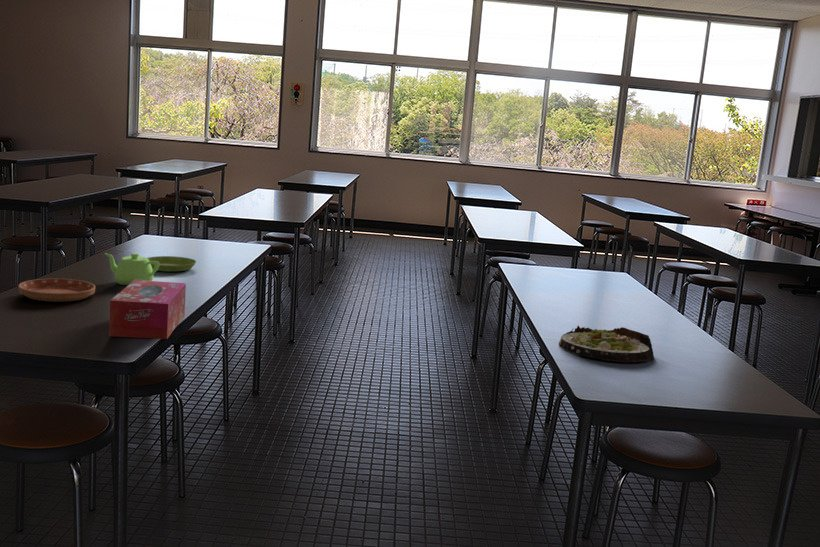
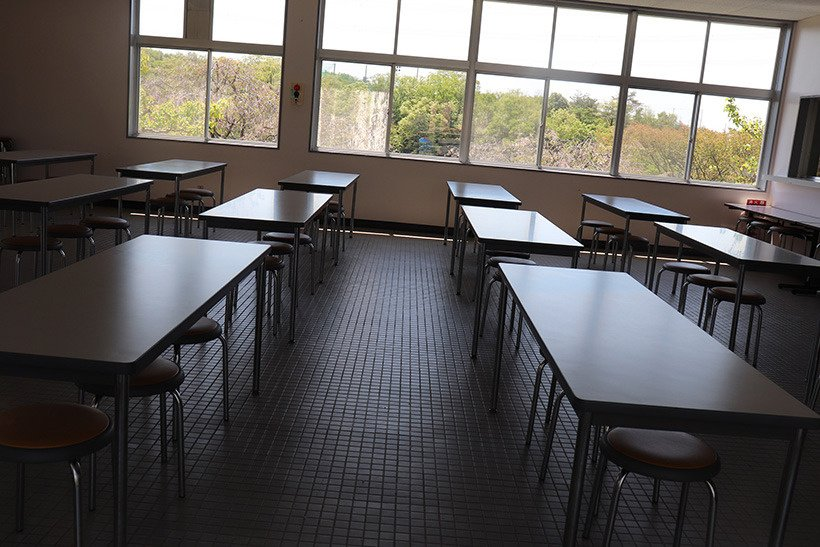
- saucer (169, 264)
- salad plate (604, 341)
- teapot (131, 267)
- saucer (57, 290)
- tissue box (150, 307)
